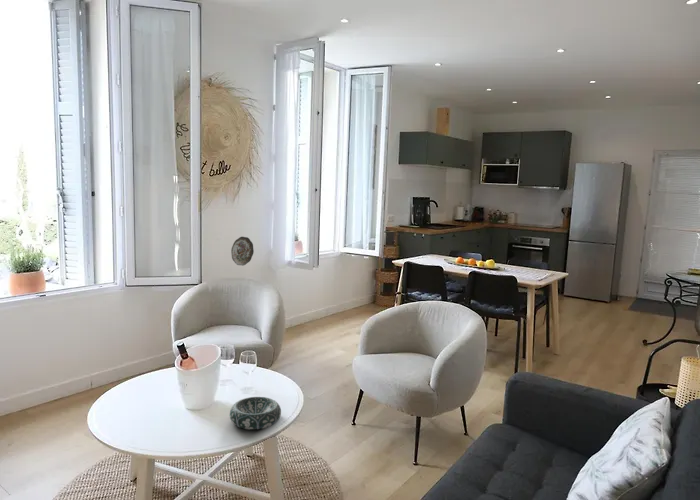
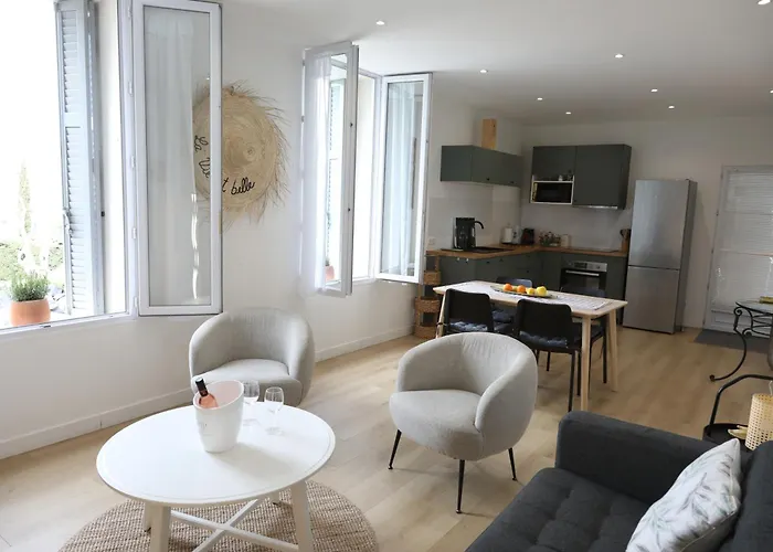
- decorative plate (241, 251)
- decorative bowl (255, 412)
